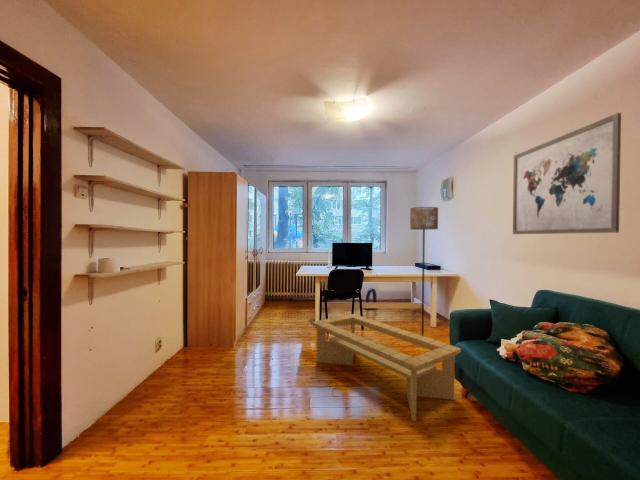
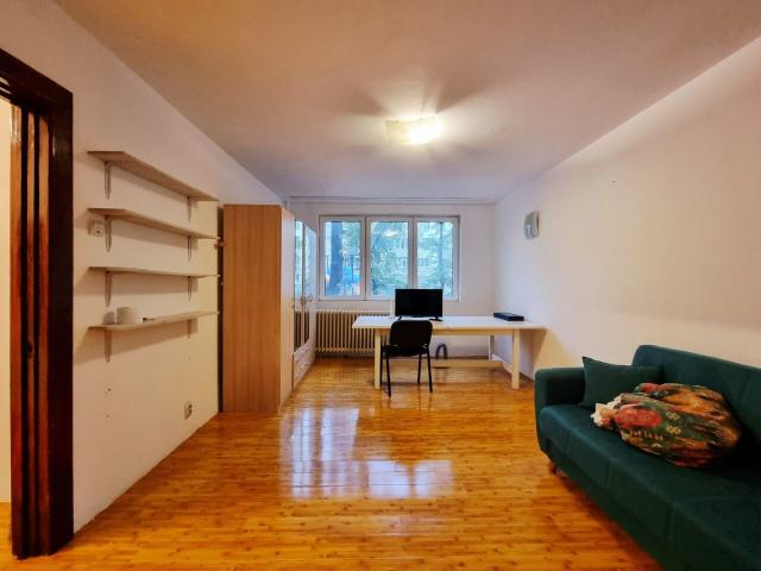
- coffee table (376, 355)
- floor lamp (423, 276)
- wall art (555, 186)
